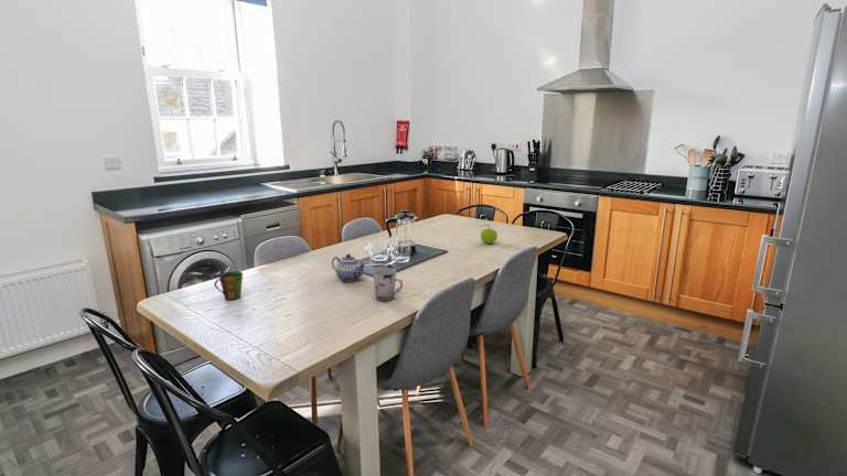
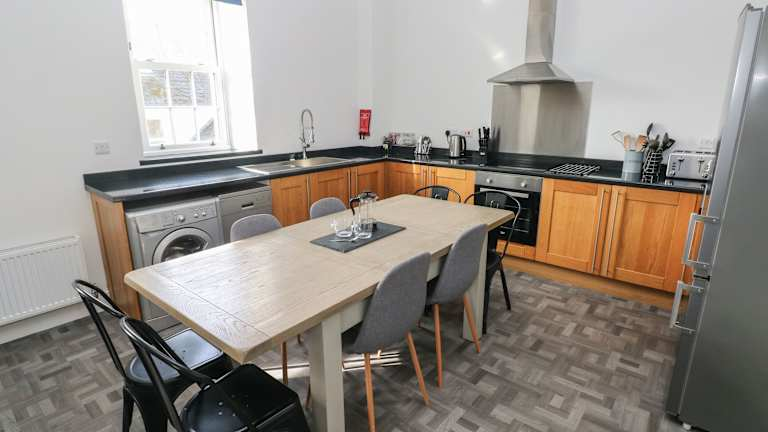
- teapot (349, 266)
- cup (388, 285)
- fruit (485, 232)
- cup (228, 286)
